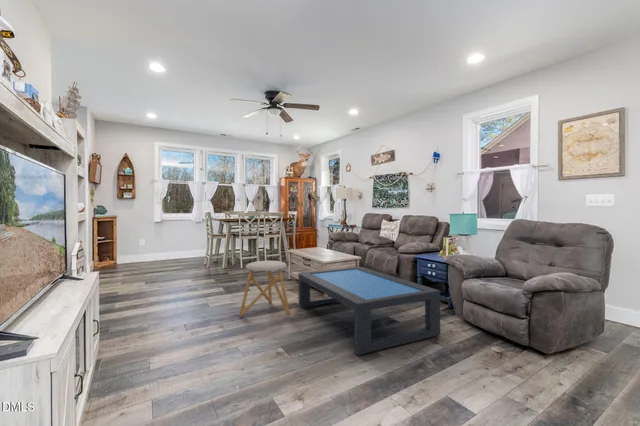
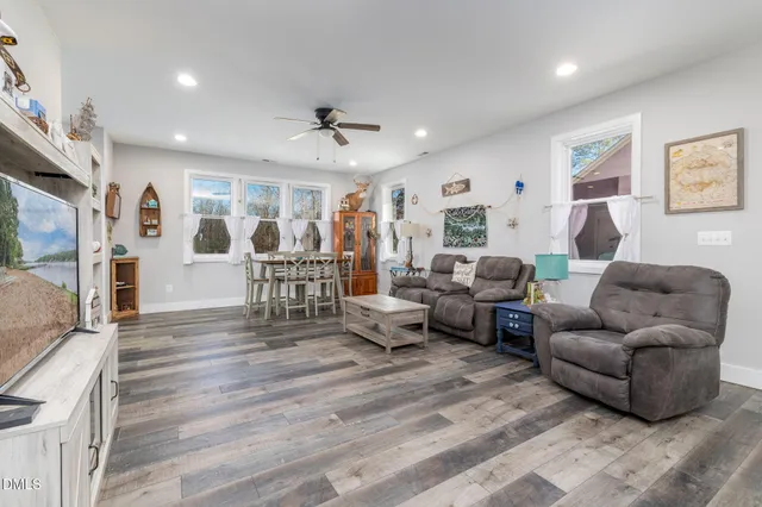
- stool (267, 286)
- coffee table (360, 299)
